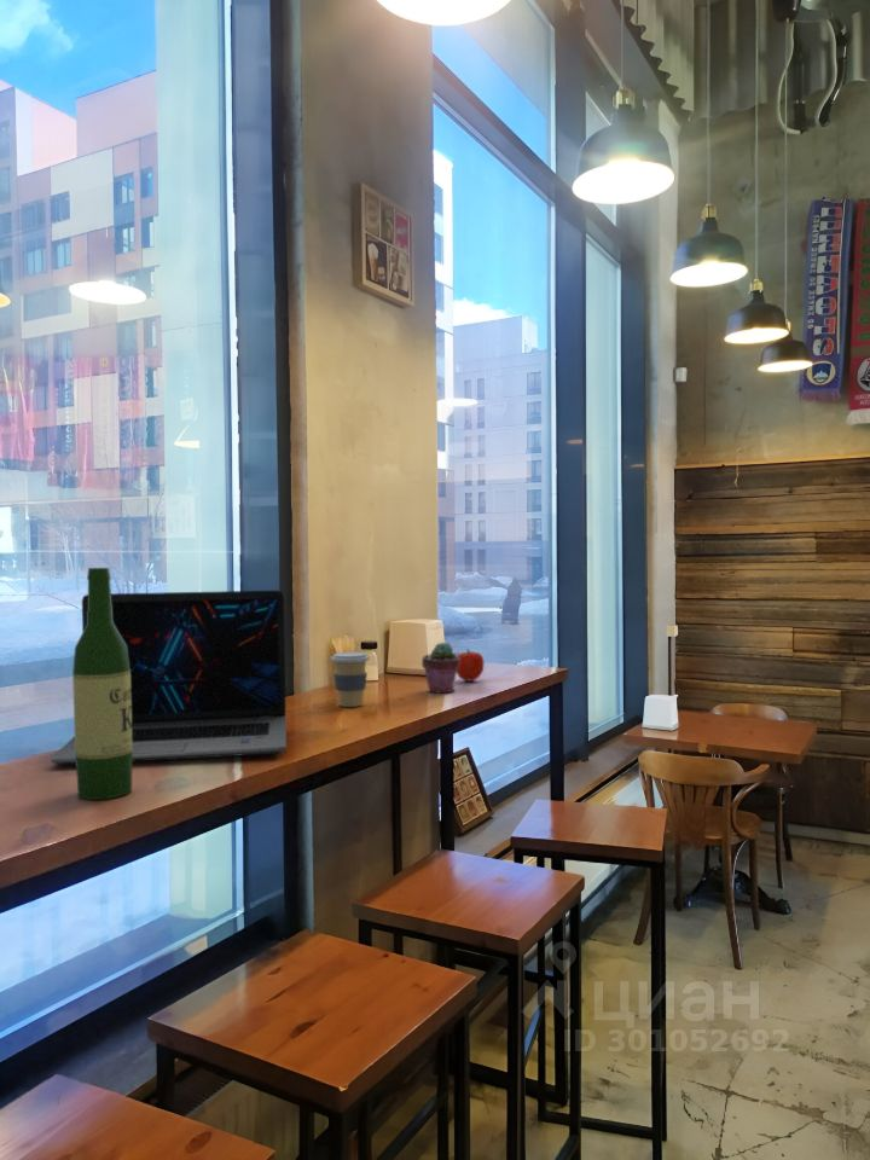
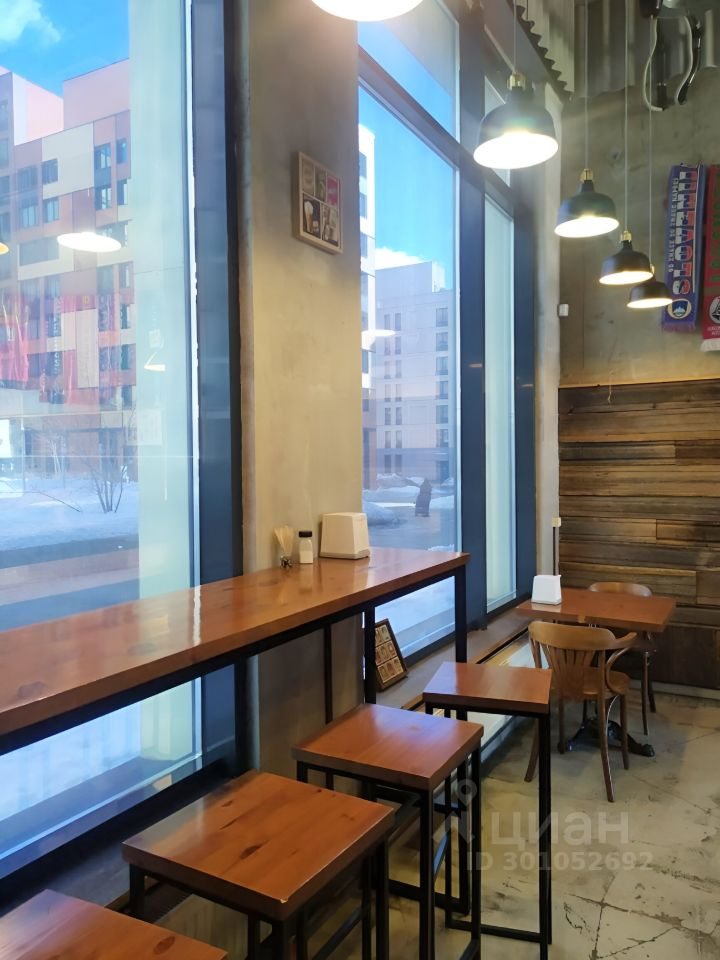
- potted succulent (441, 667)
- fruit (469, 665)
- wine bottle (102, 680)
- laptop (178, 671)
- coffee cup (350, 679)
